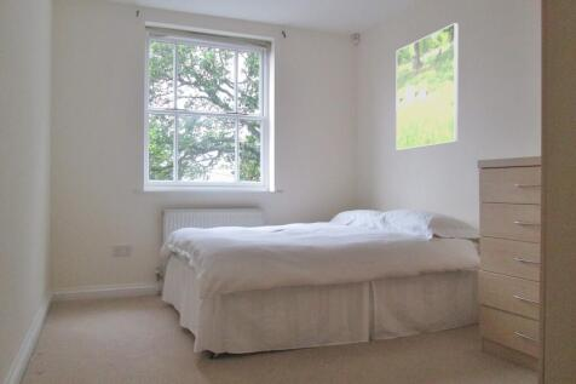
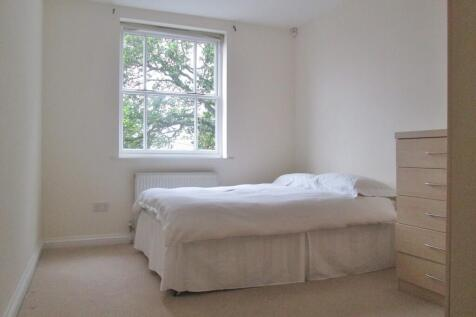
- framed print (424, 92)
